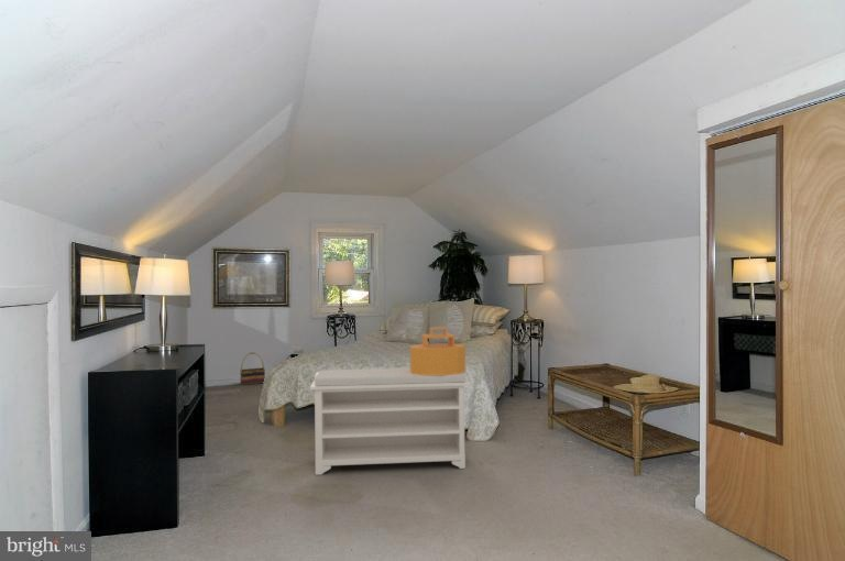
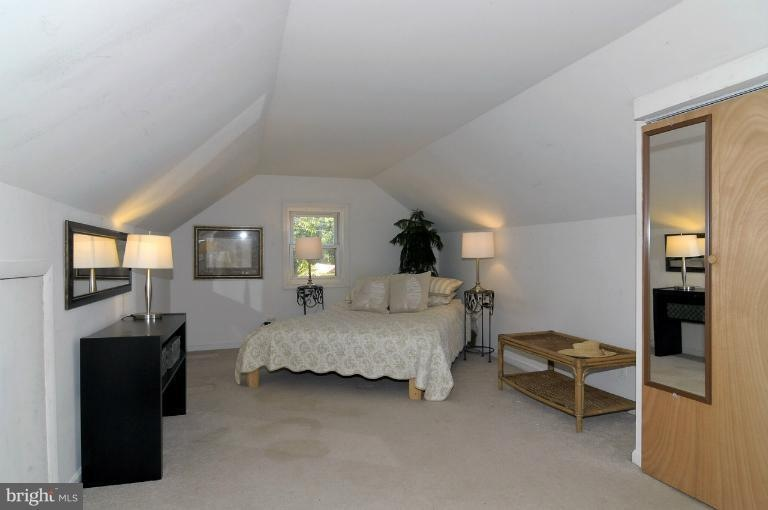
- basket (252, 369)
- decorative box (437, 349)
- bench (391, 417)
